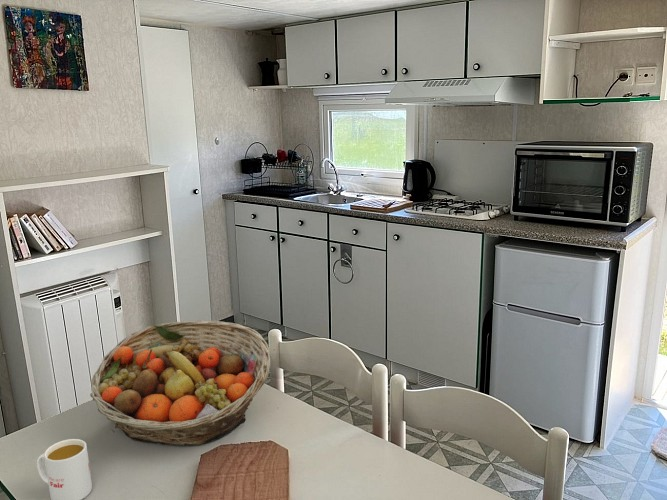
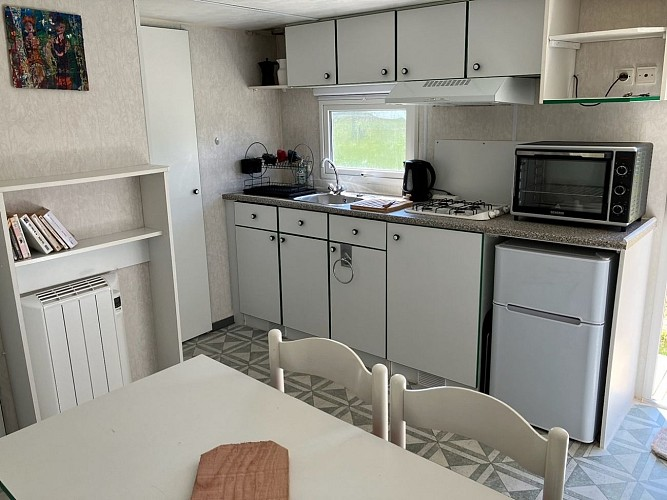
- fruit basket (183, 380)
- mug (62, 470)
